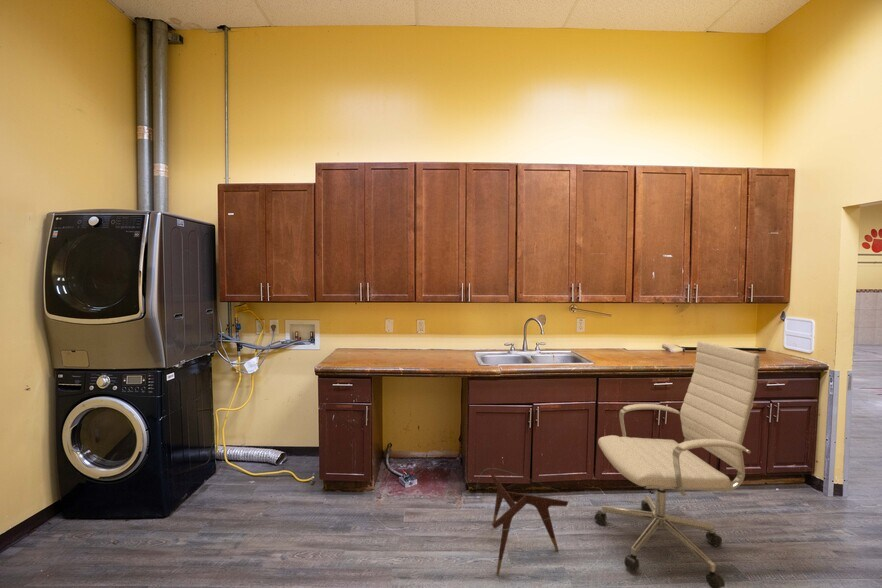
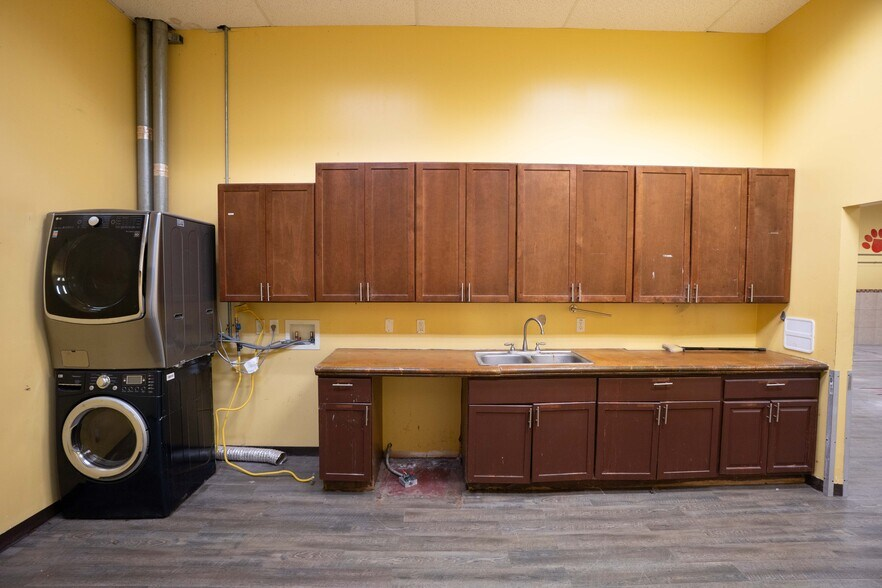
- side table (526, 525)
- chair (670, 445)
